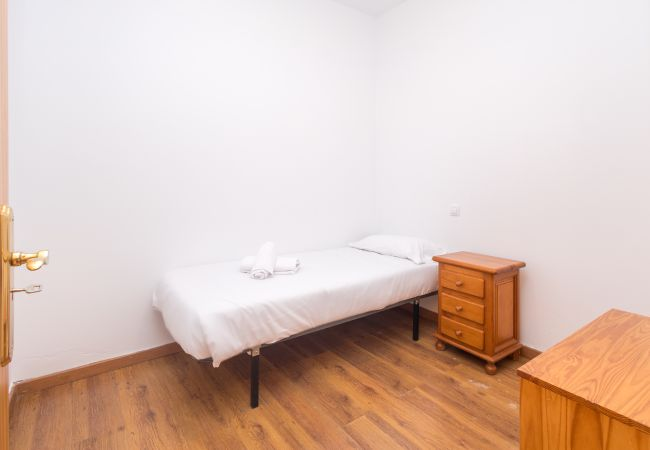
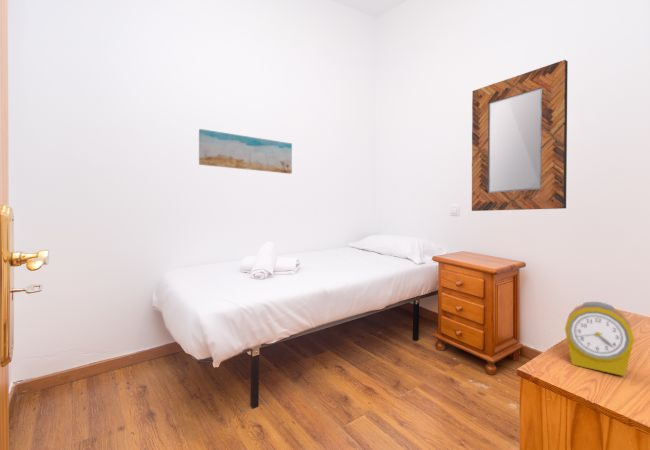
+ alarm clock (597, 334)
+ wall art (248, 153)
+ home mirror (514, 143)
